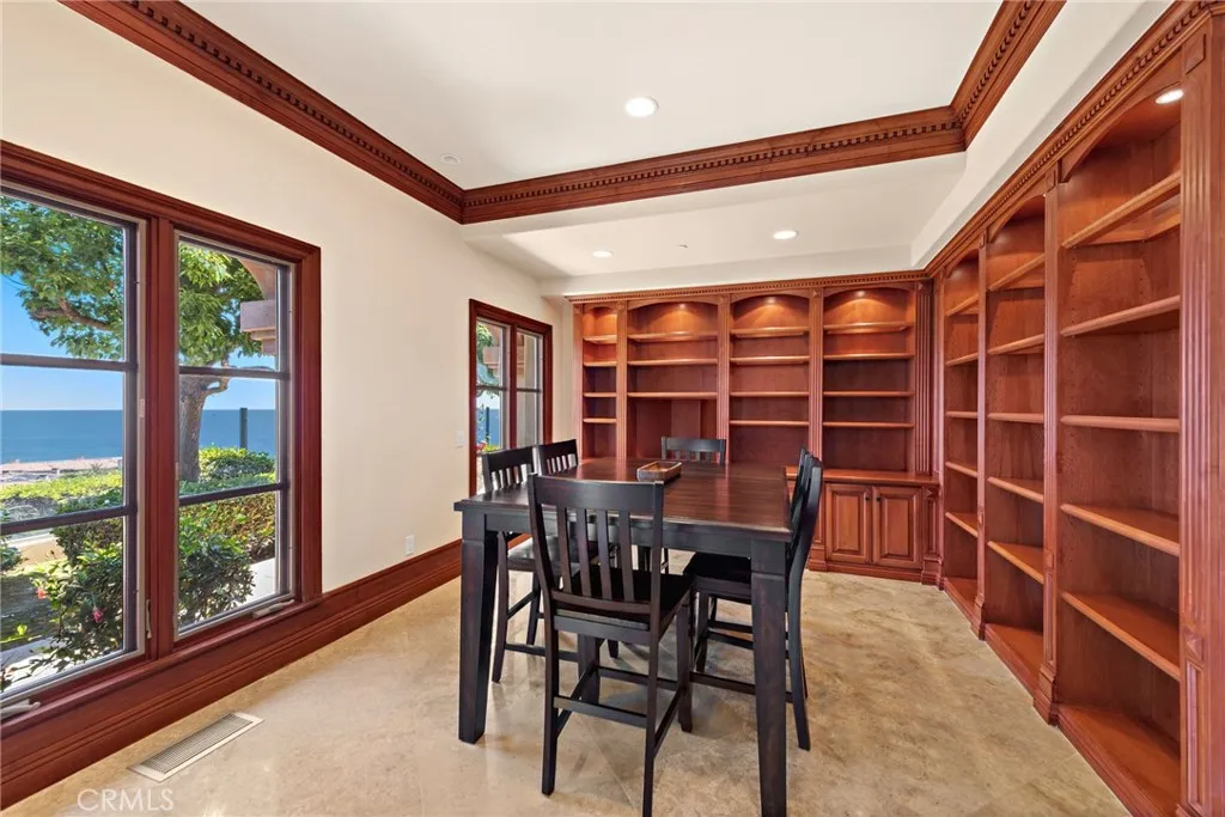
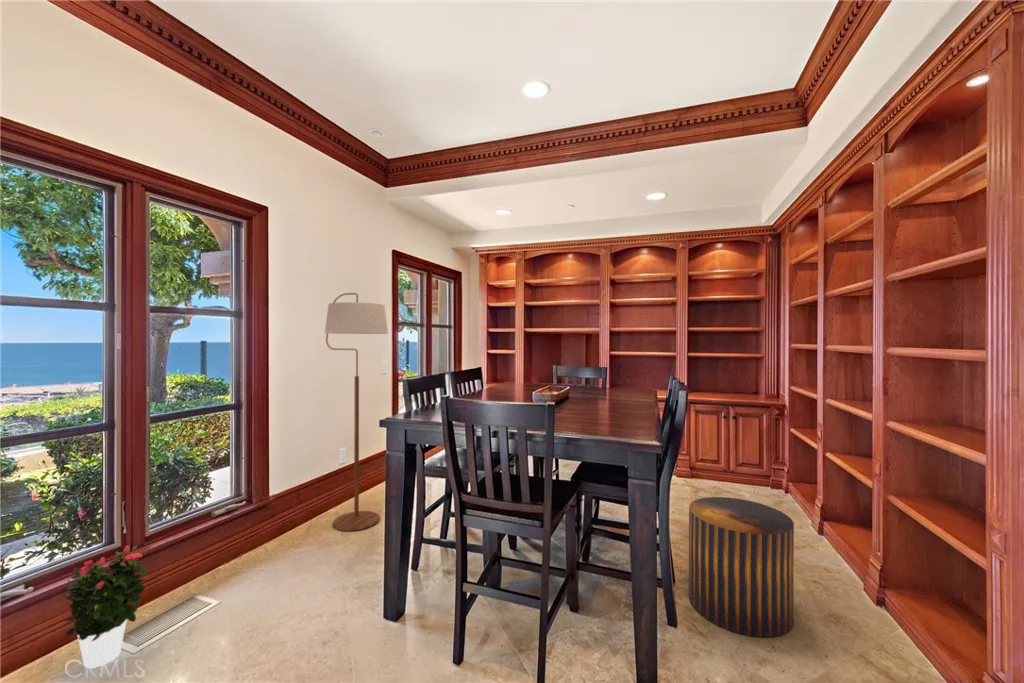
+ stool (738, 559)
+ floor lamp (355, 406)
+ potted flower (105, 606)
